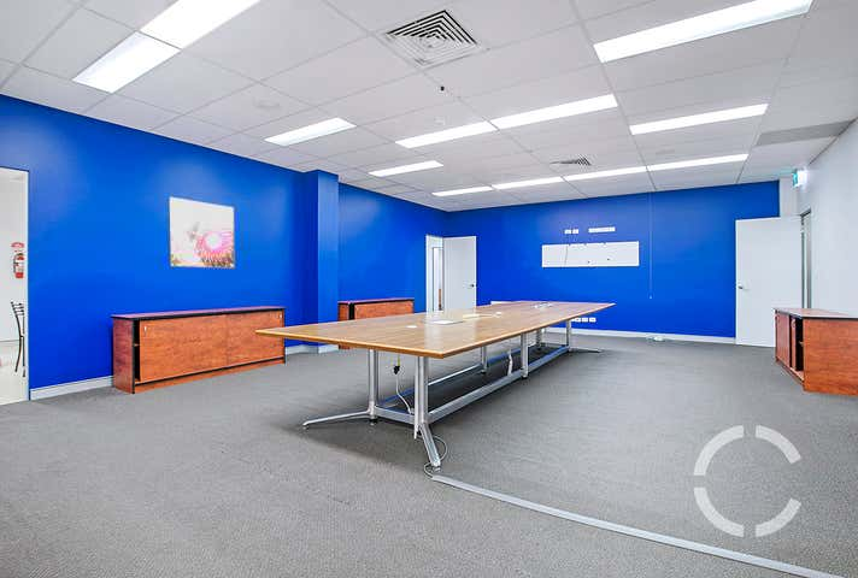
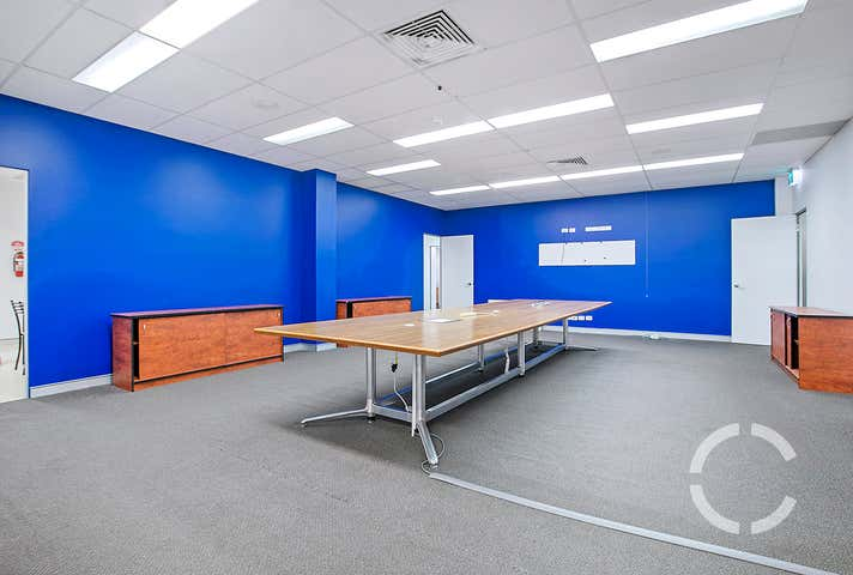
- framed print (204, 235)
